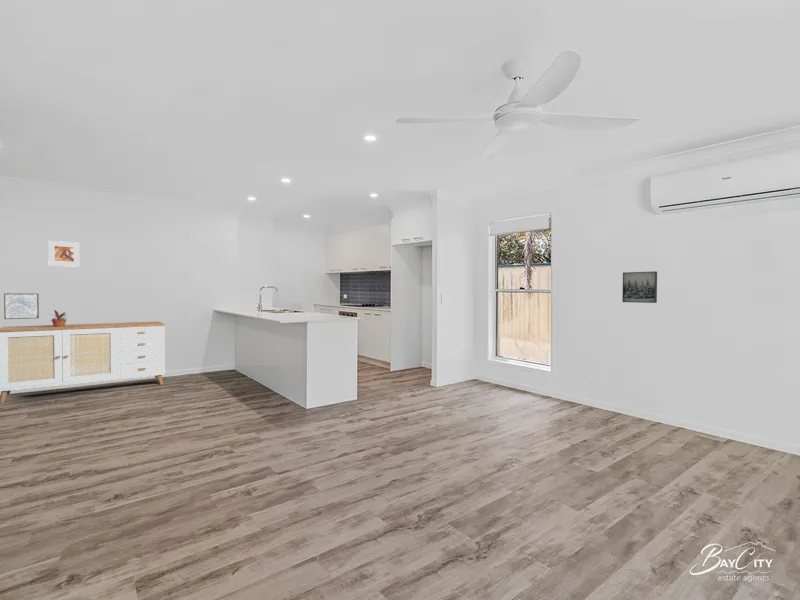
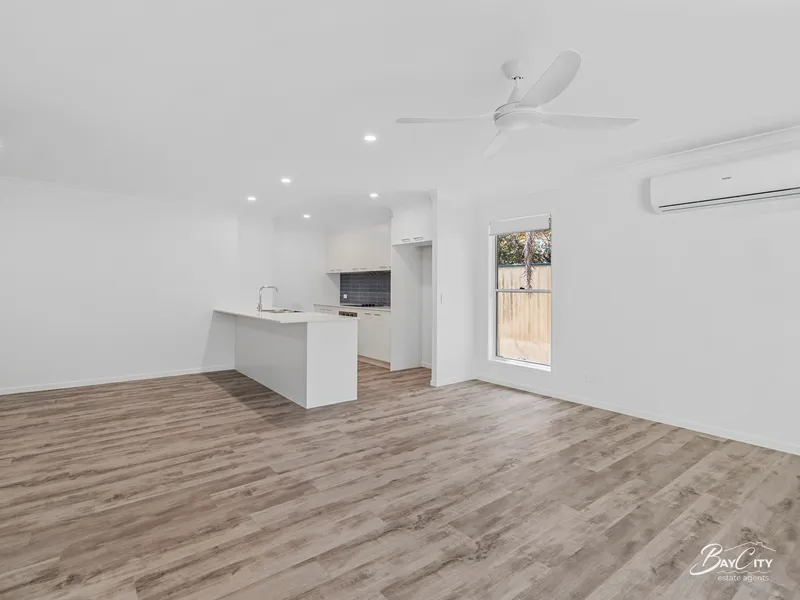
- sideboard (88, 357)
- wall art (21, 306)
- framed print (64, 253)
- potted plant (58, 317)
- wall art (639, 287)
